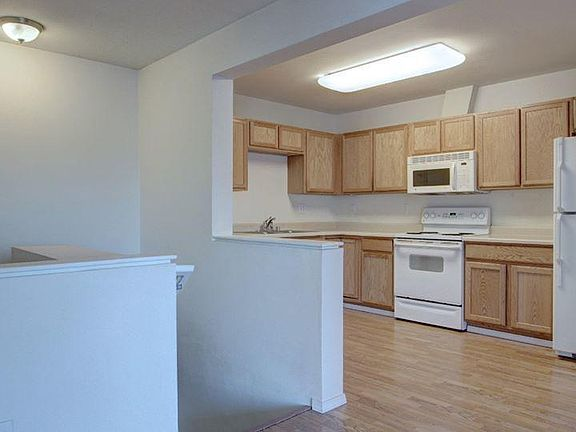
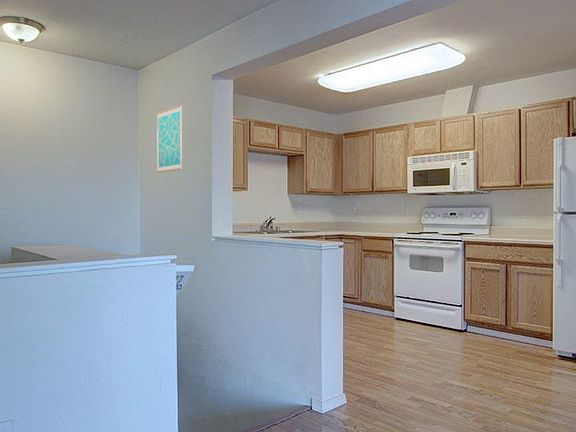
+ wall art (169, 140)
